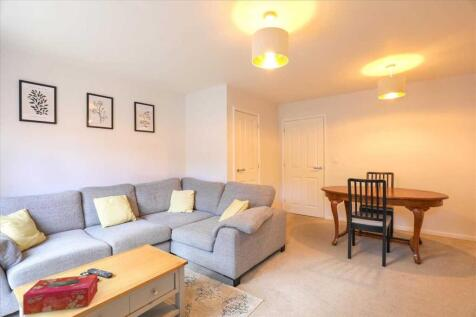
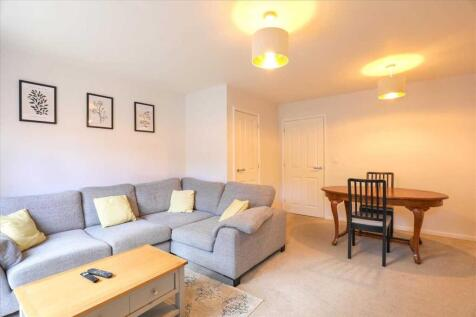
- tissue box (63, 292)
